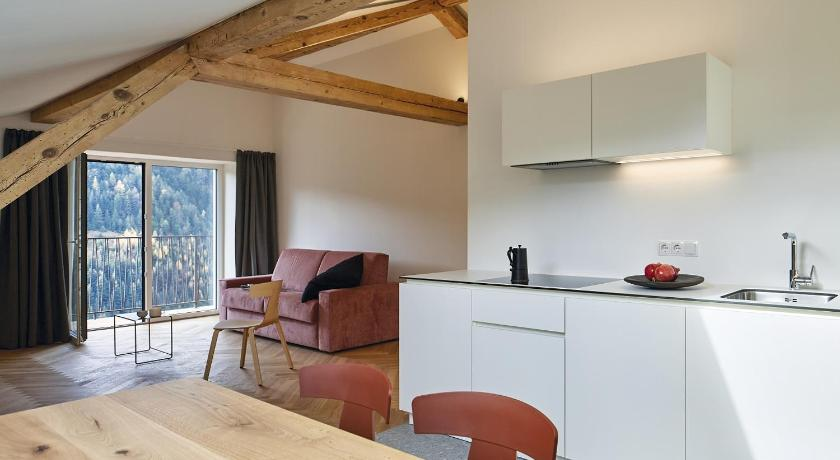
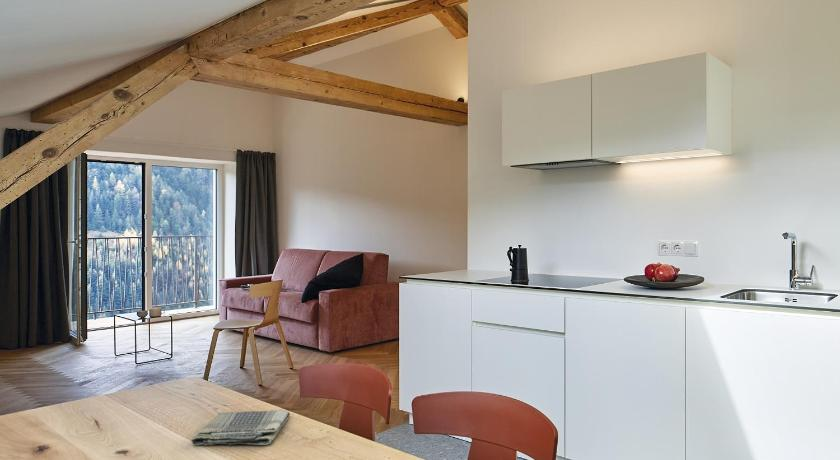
+ dish towel (243, 425)
